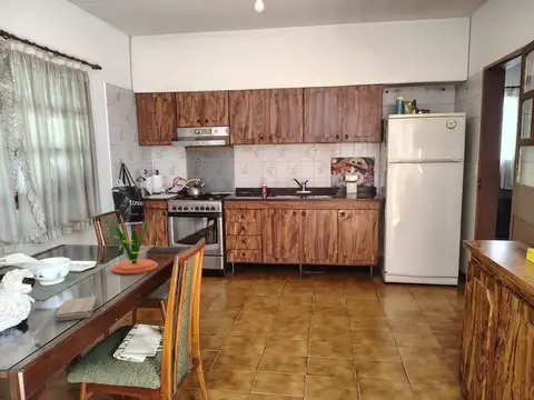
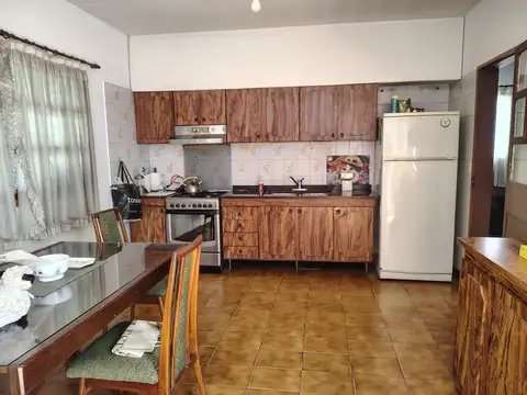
- washcloth (77, 307)
- plant (132, 243)
